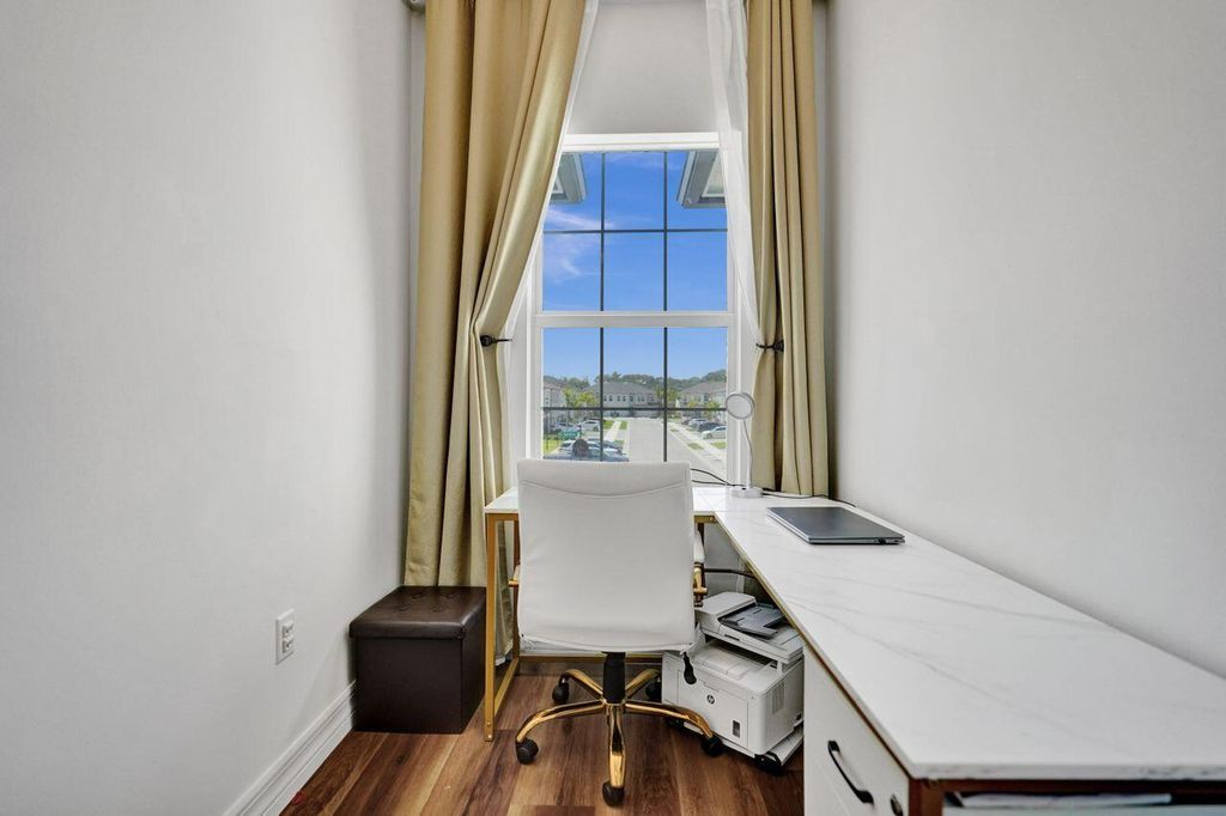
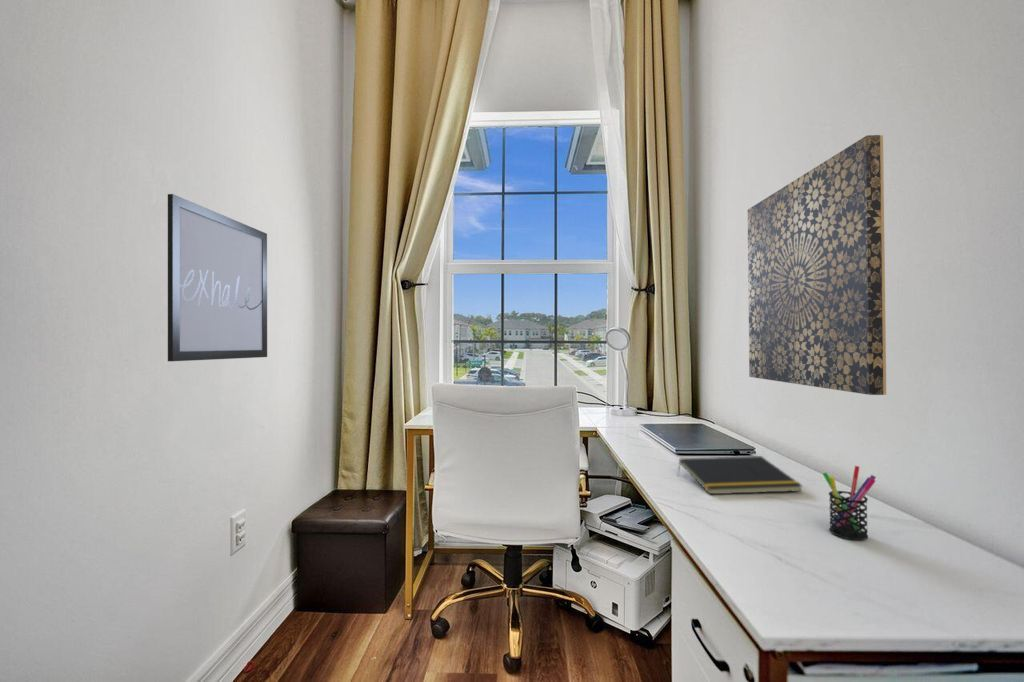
+ wall art (801, 281)
+ notepad (737, 473)
+ pen holder (845, 499)
+ wall art (224, 287)
